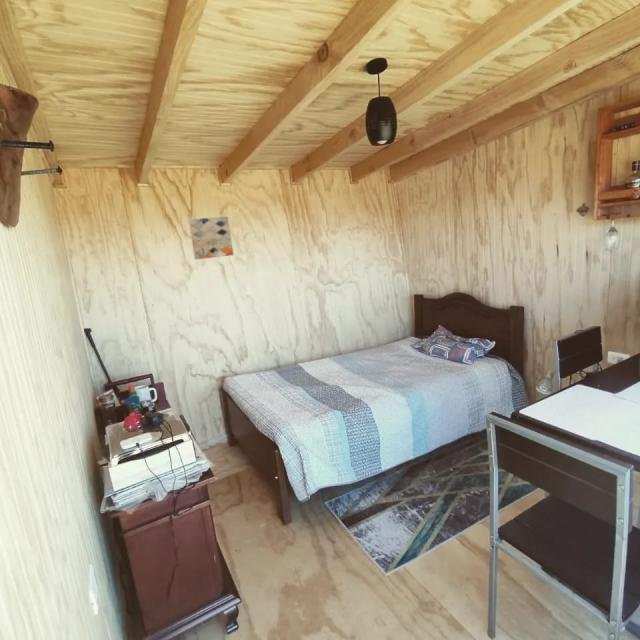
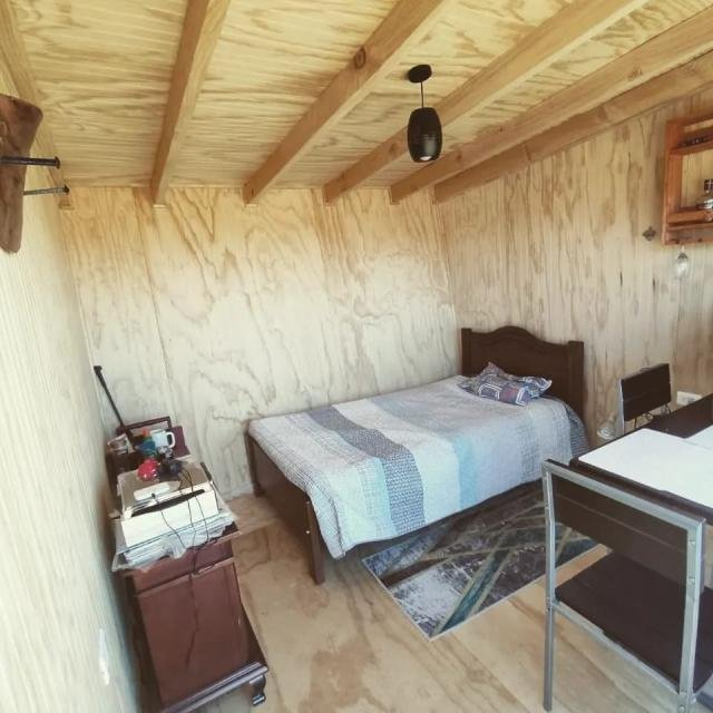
- wall art (211, 237)
